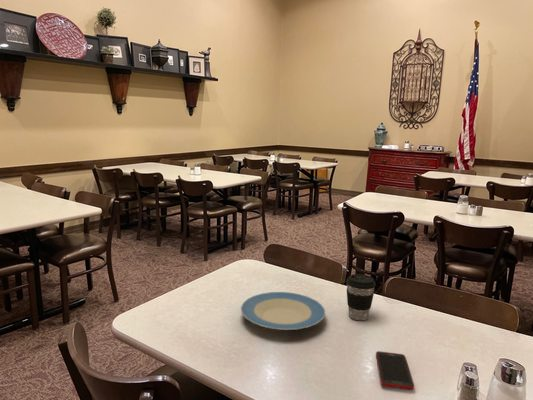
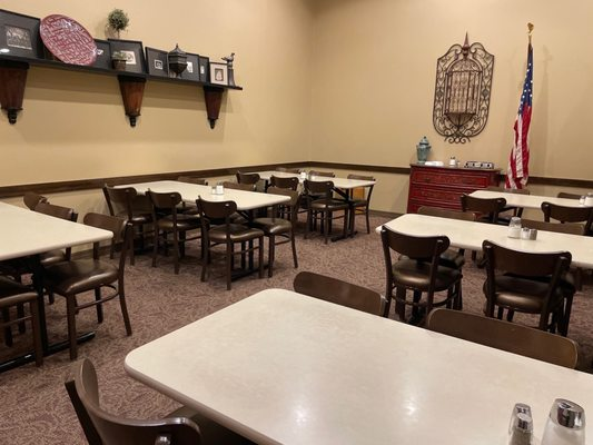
- cell phone (393, 369)
- coffee cup (359, 297)
- plate (282, 313)
